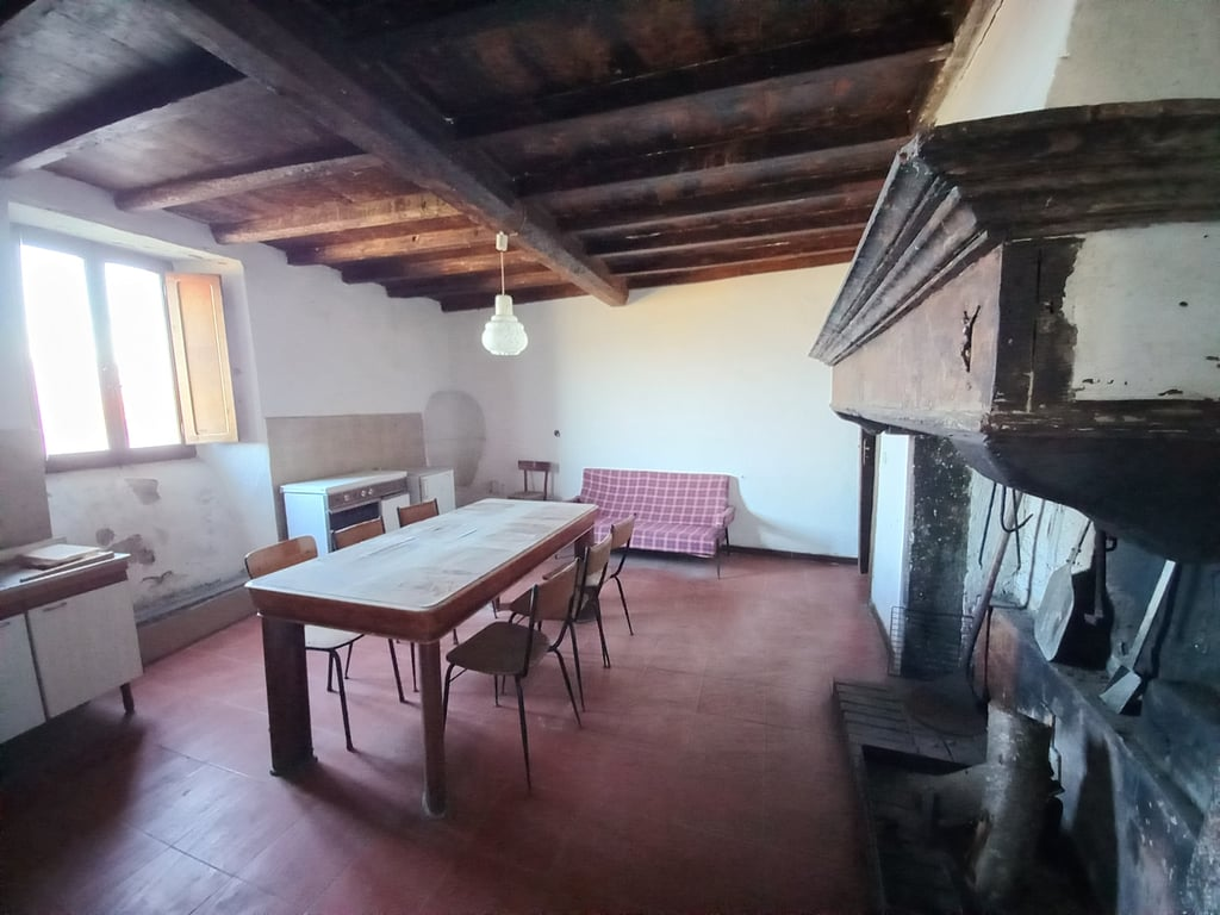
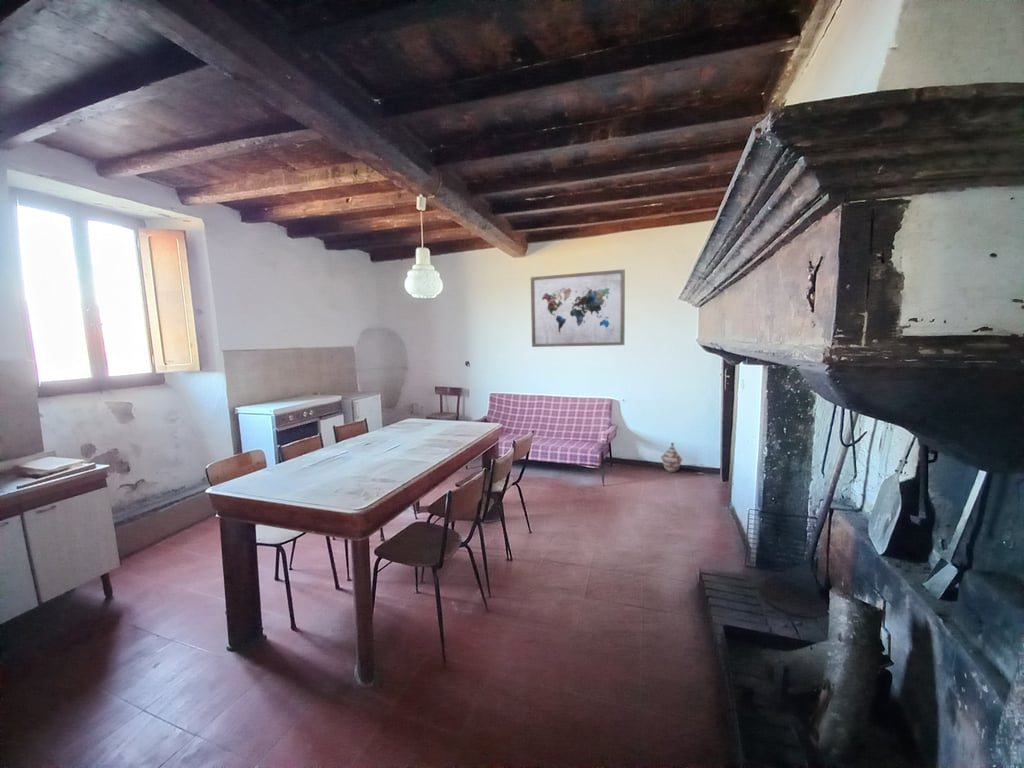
+ wall art (576, 310)
+ woven basket (671, 456)
